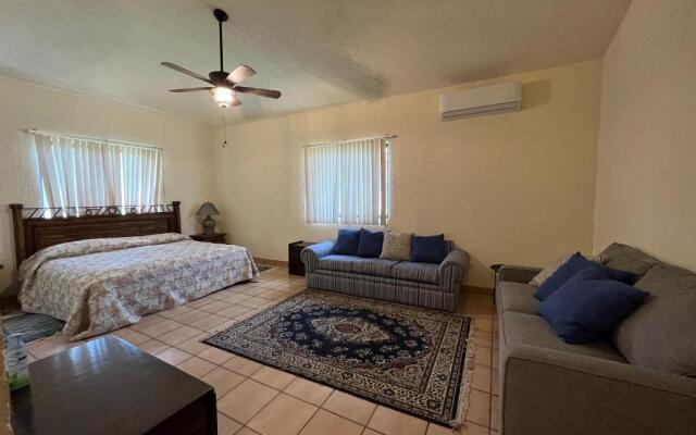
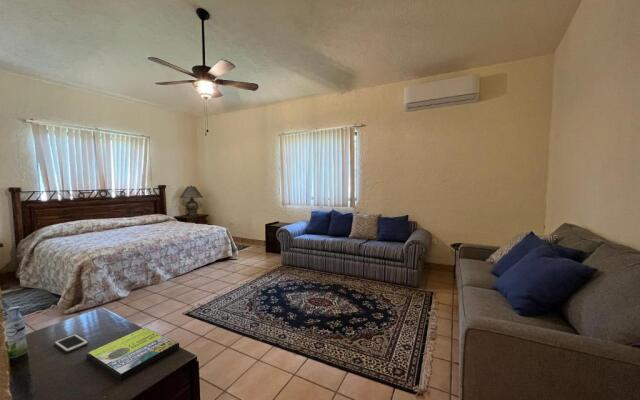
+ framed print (134, 350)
+ cell phone (71, 342)
